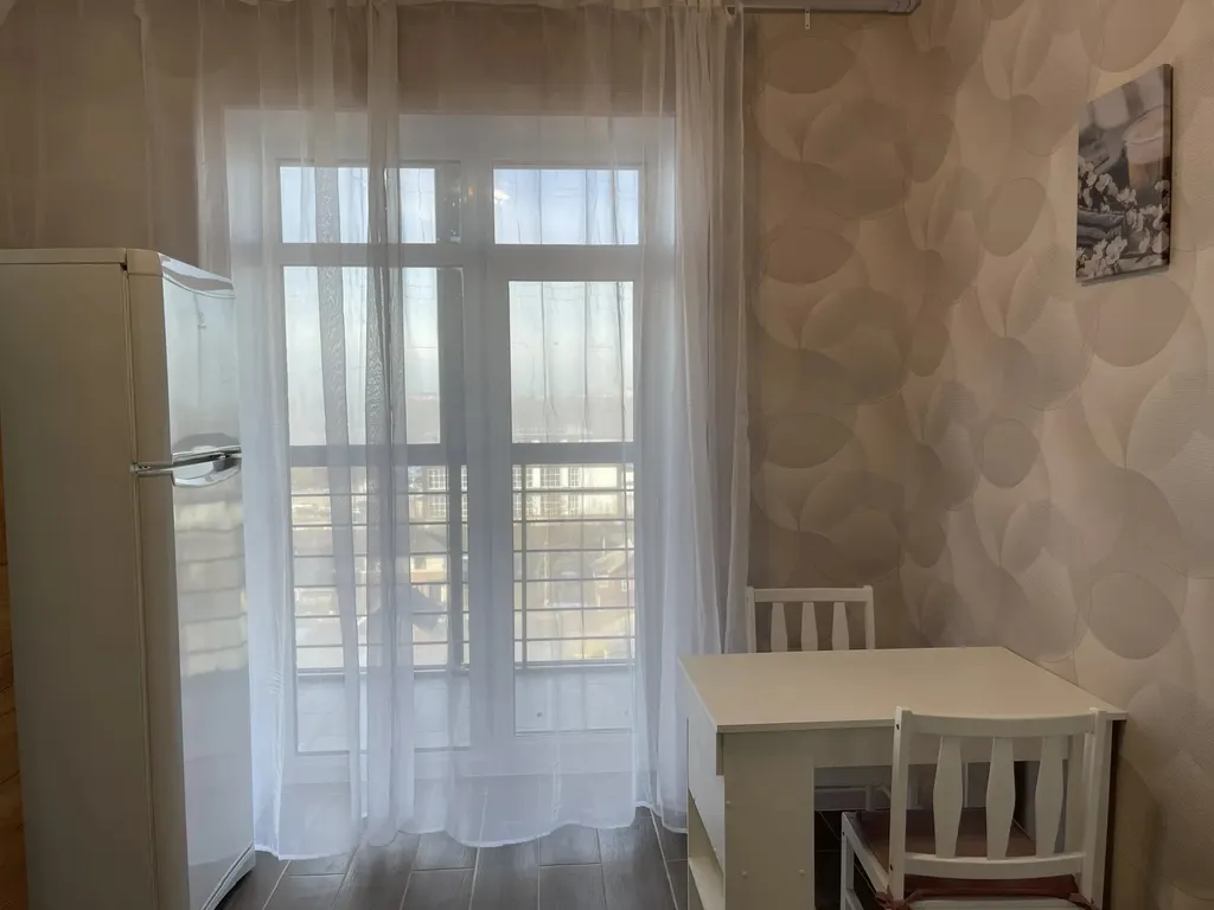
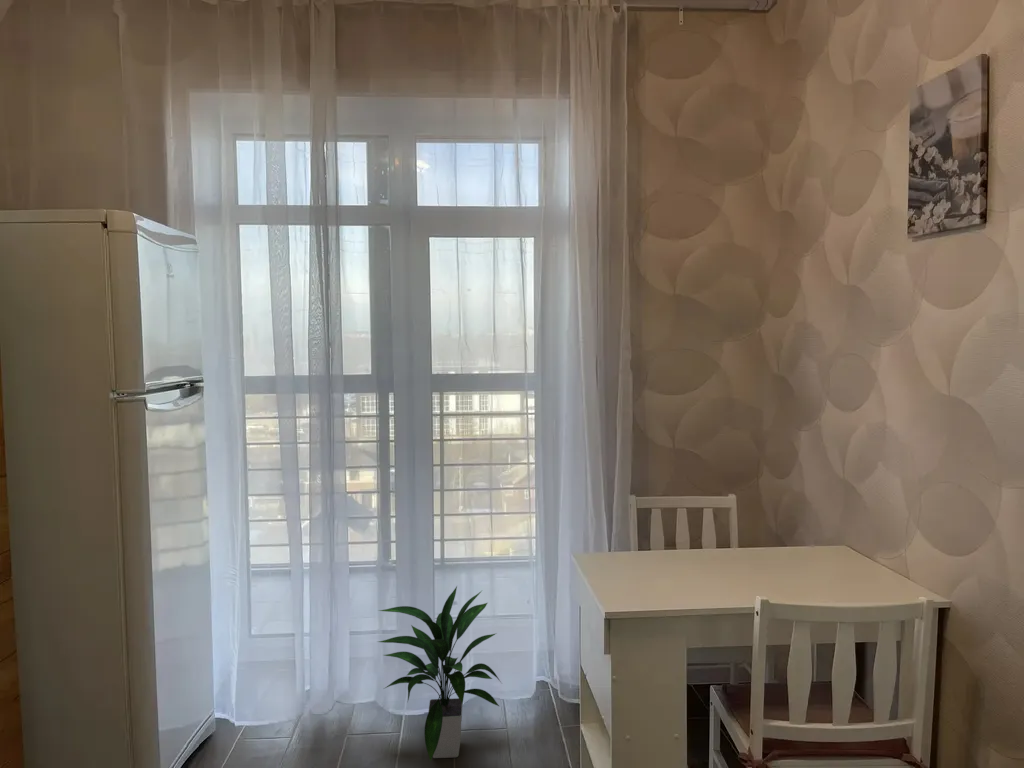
+ indoor plant (441, 672)
